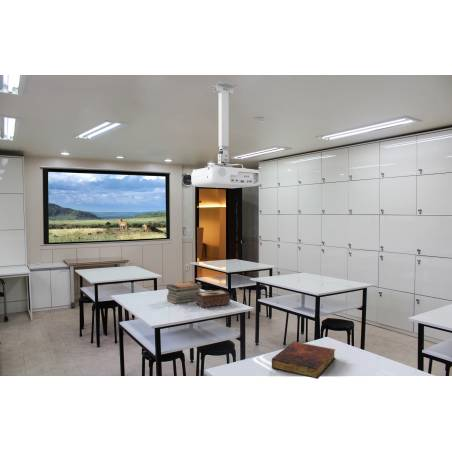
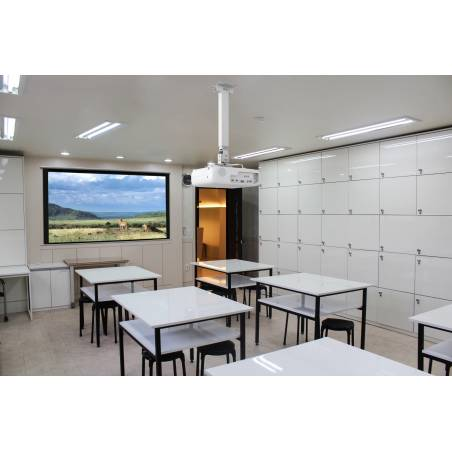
- tissue box (212, 298)
- book stack (184, 292)
- book (304, 358)
